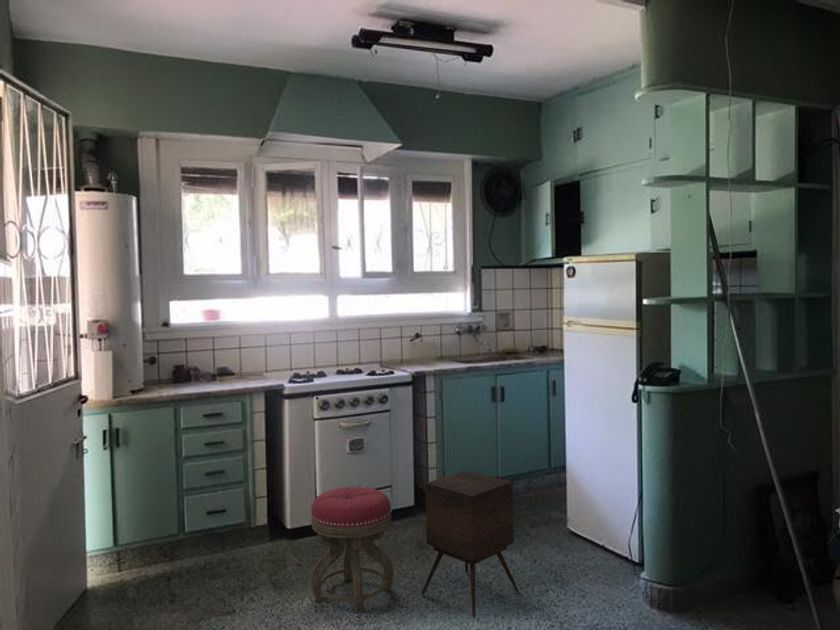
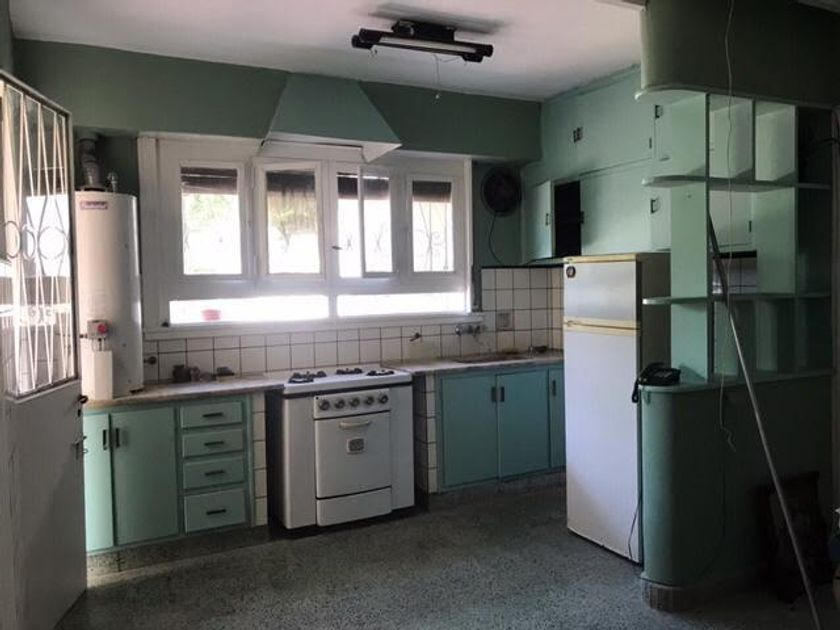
- stool (352, 544)
- side table (469, 537)
